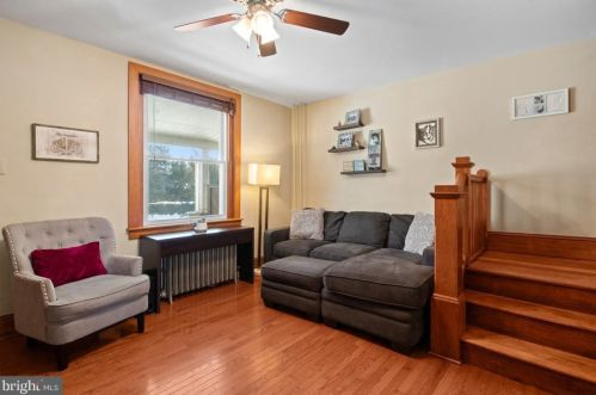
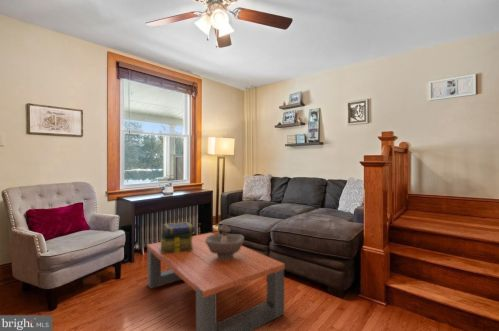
+ stack of books (177, 236)
+ decorative bowl (225, 240)
+ coffee table (208, 275)
